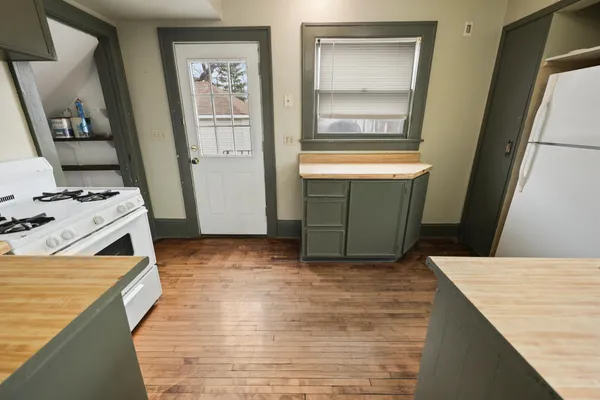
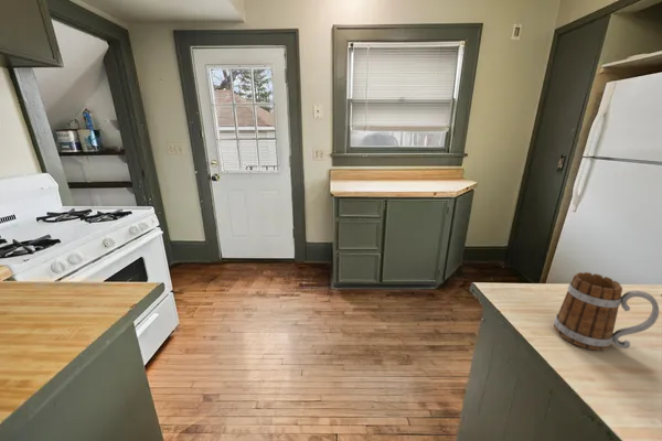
+ mug (602, 313)
